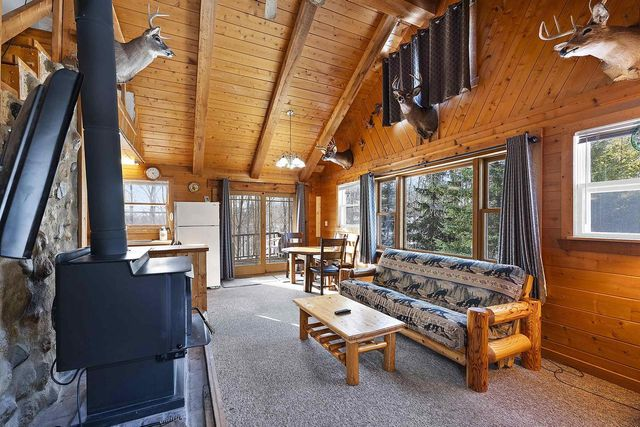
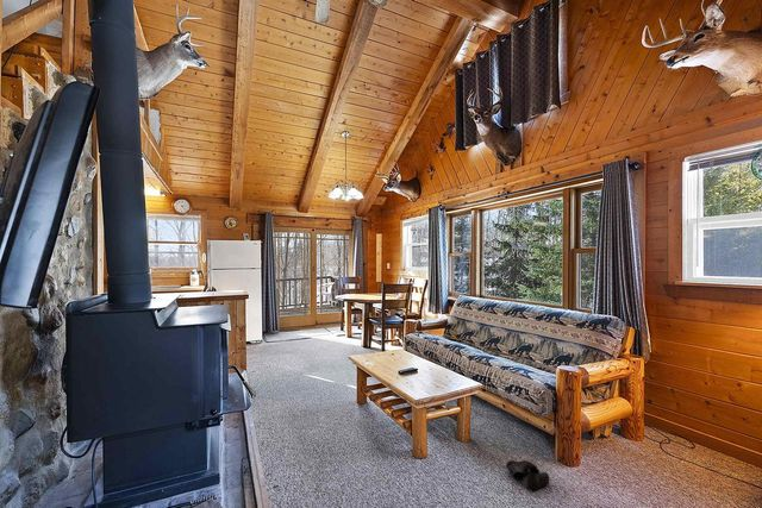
+ boots (525, 468)
